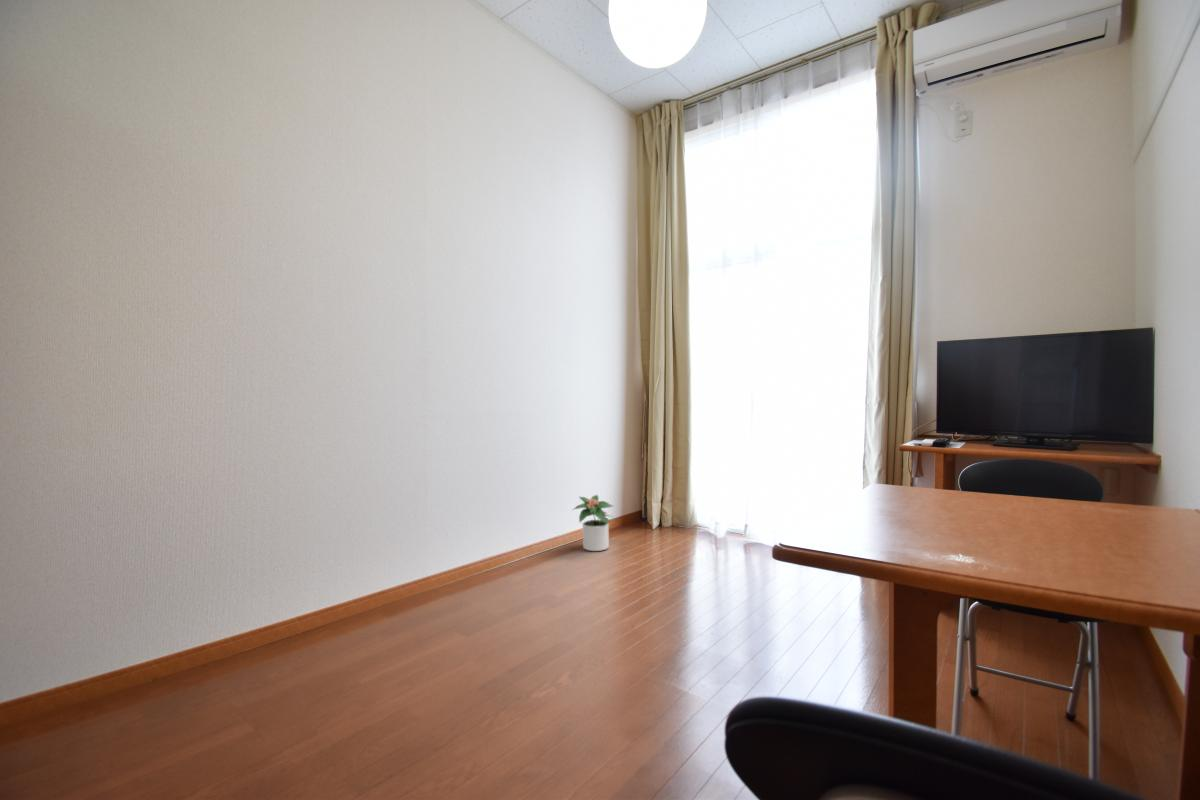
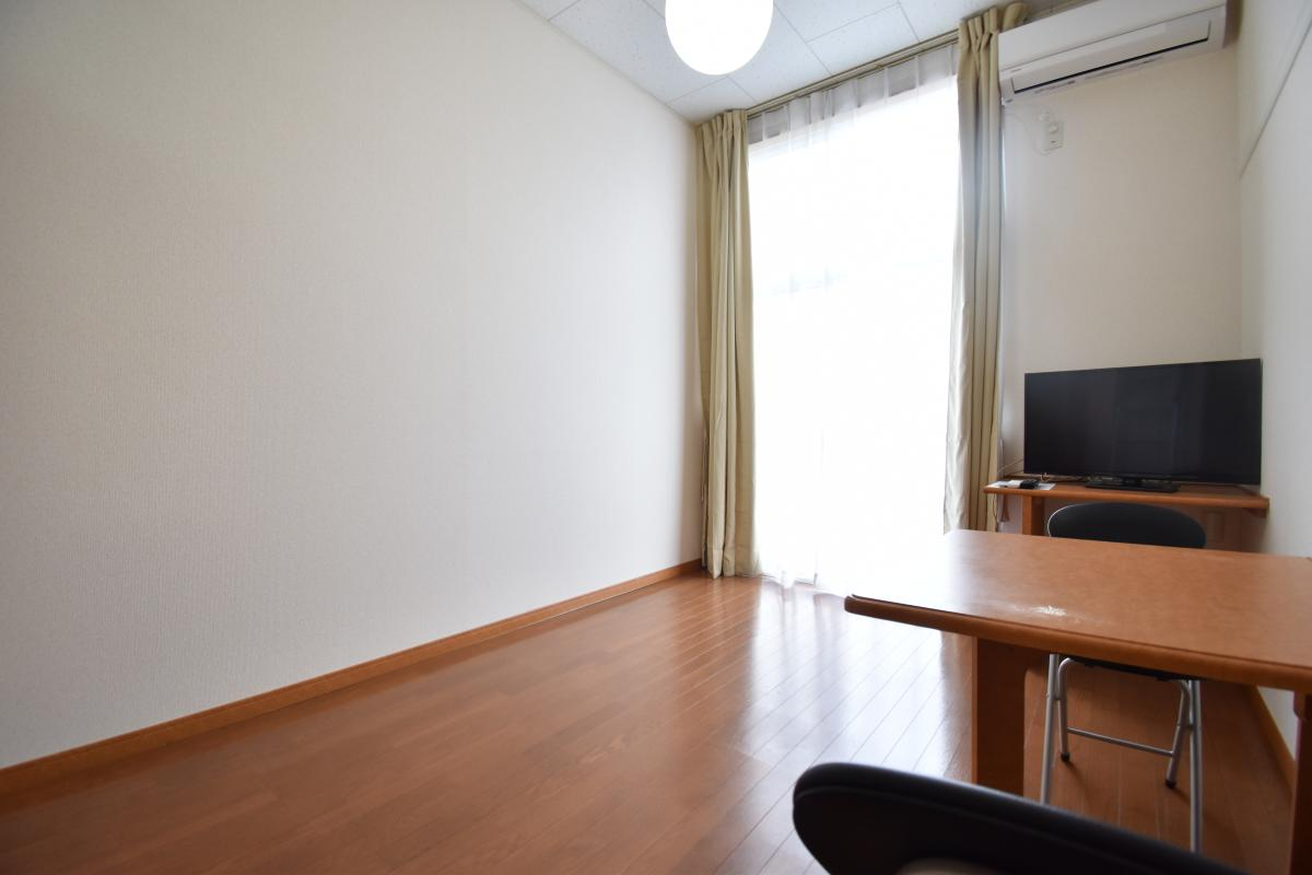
- potted plant (594, 523)
